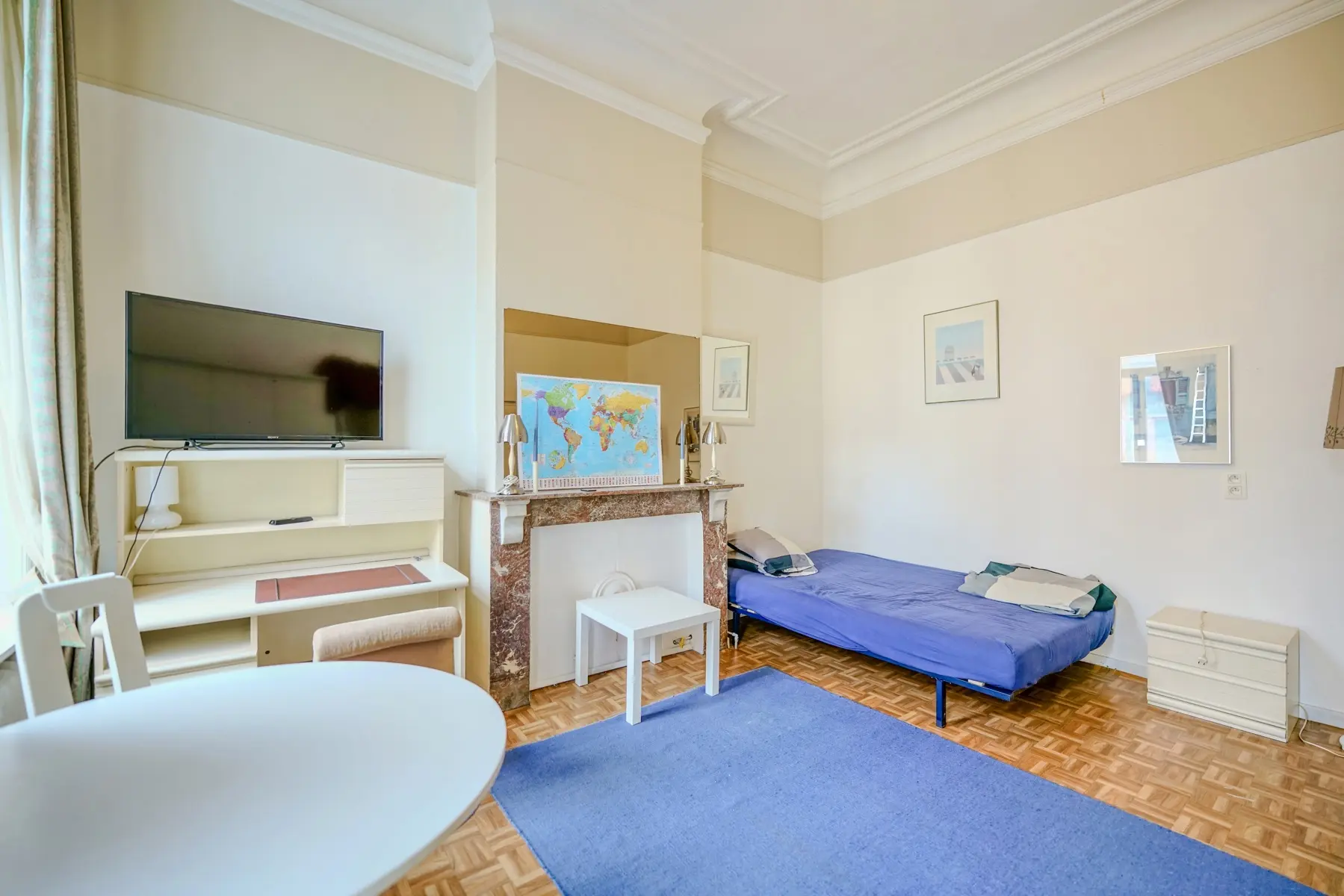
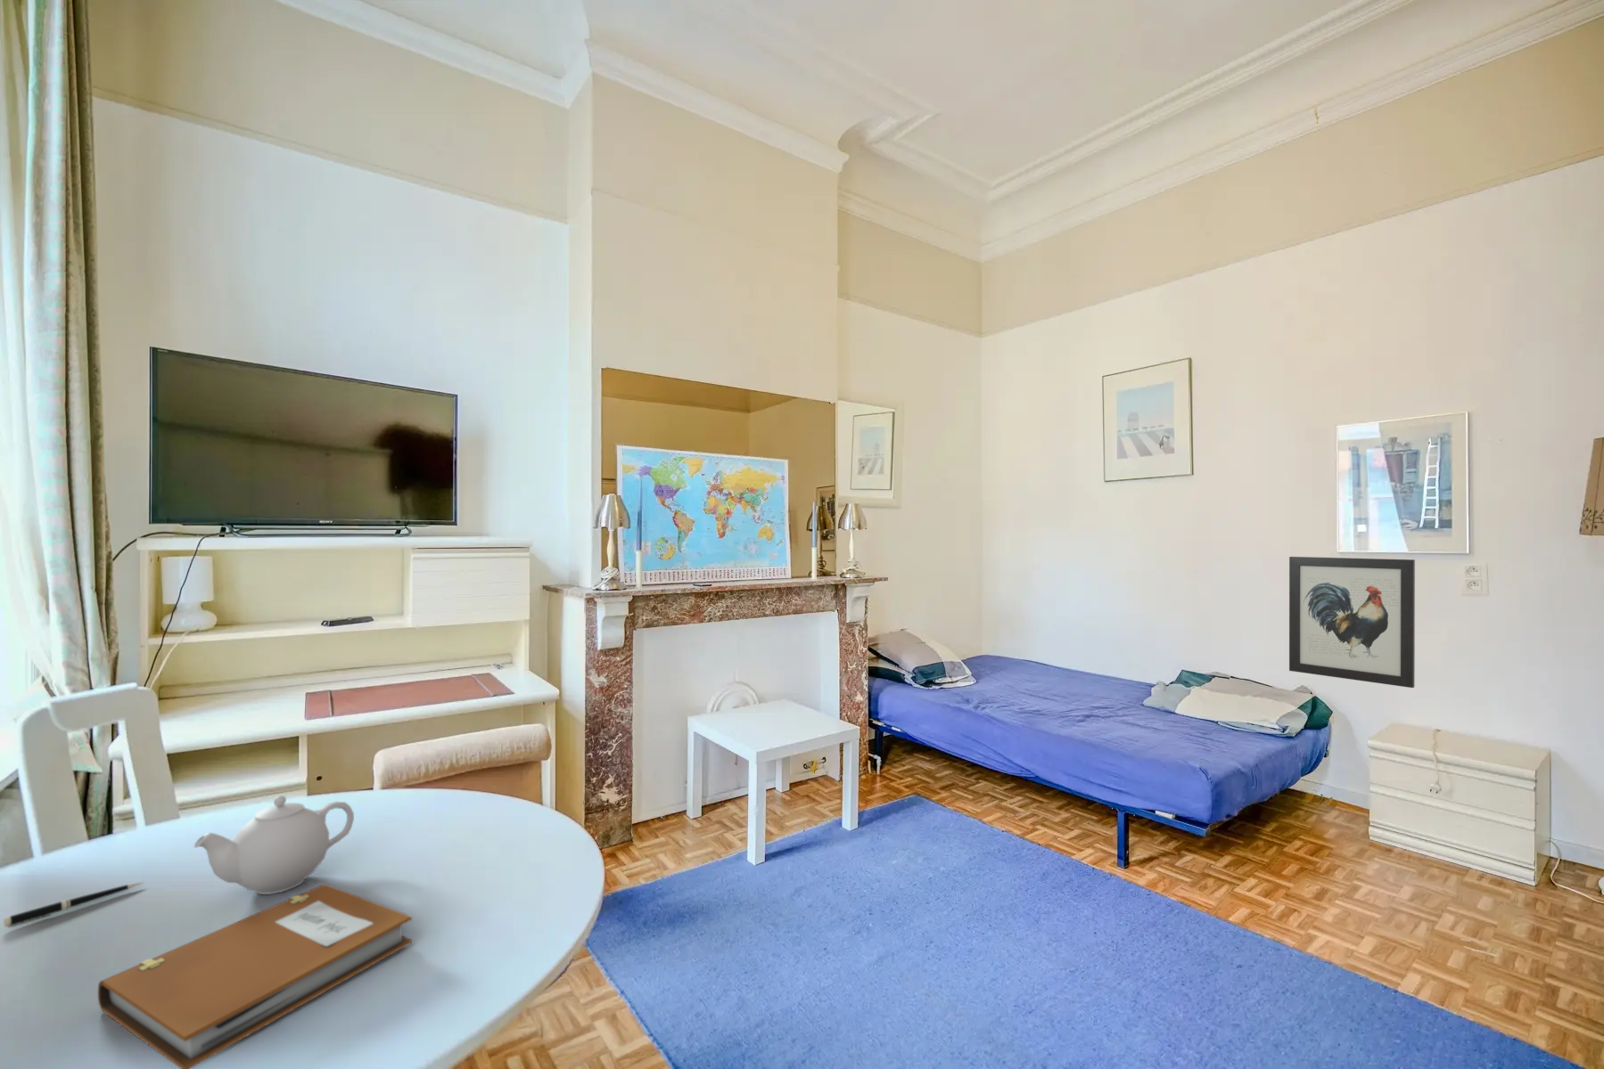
+ wall art (1349, 618)
+ teapot (280, 839)
+ notebook (271, 956)
+ pen (79, 900)
